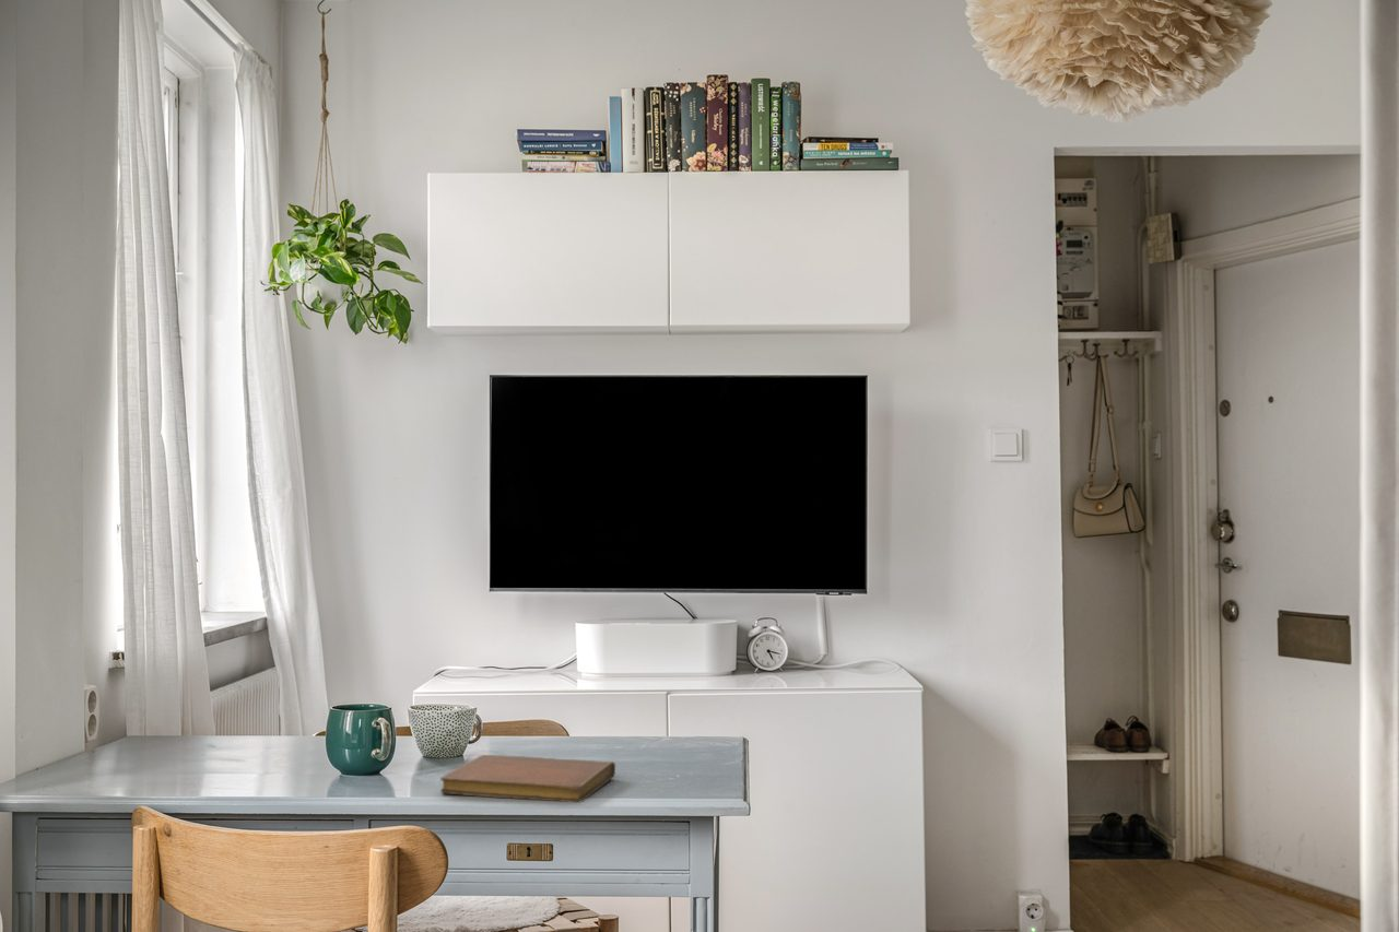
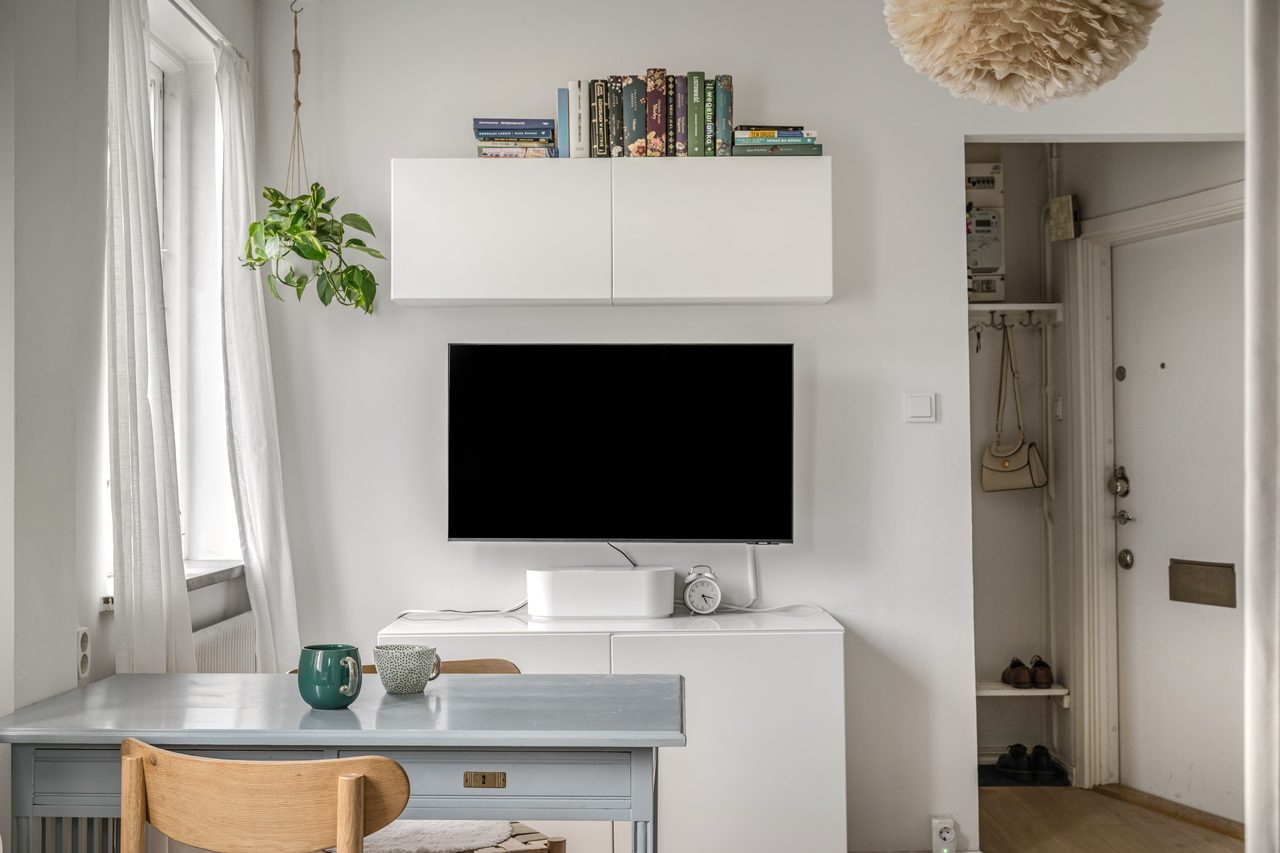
- notebook (529, 776)
